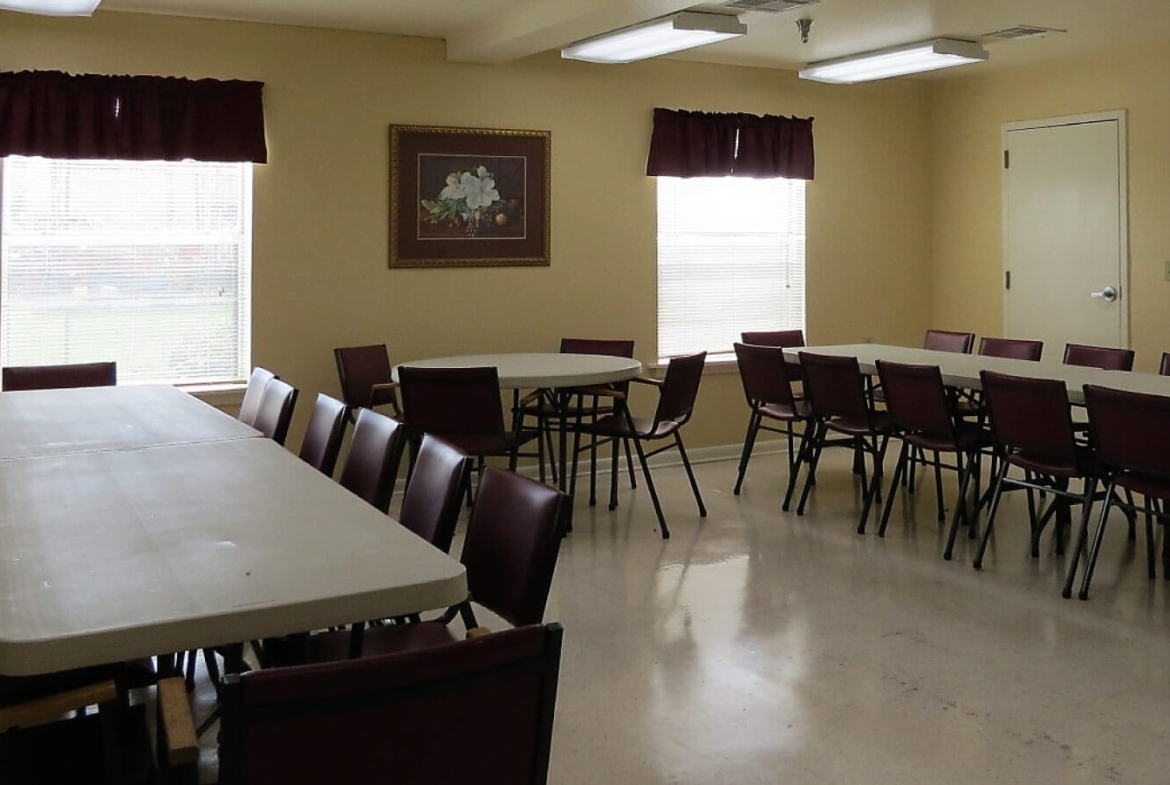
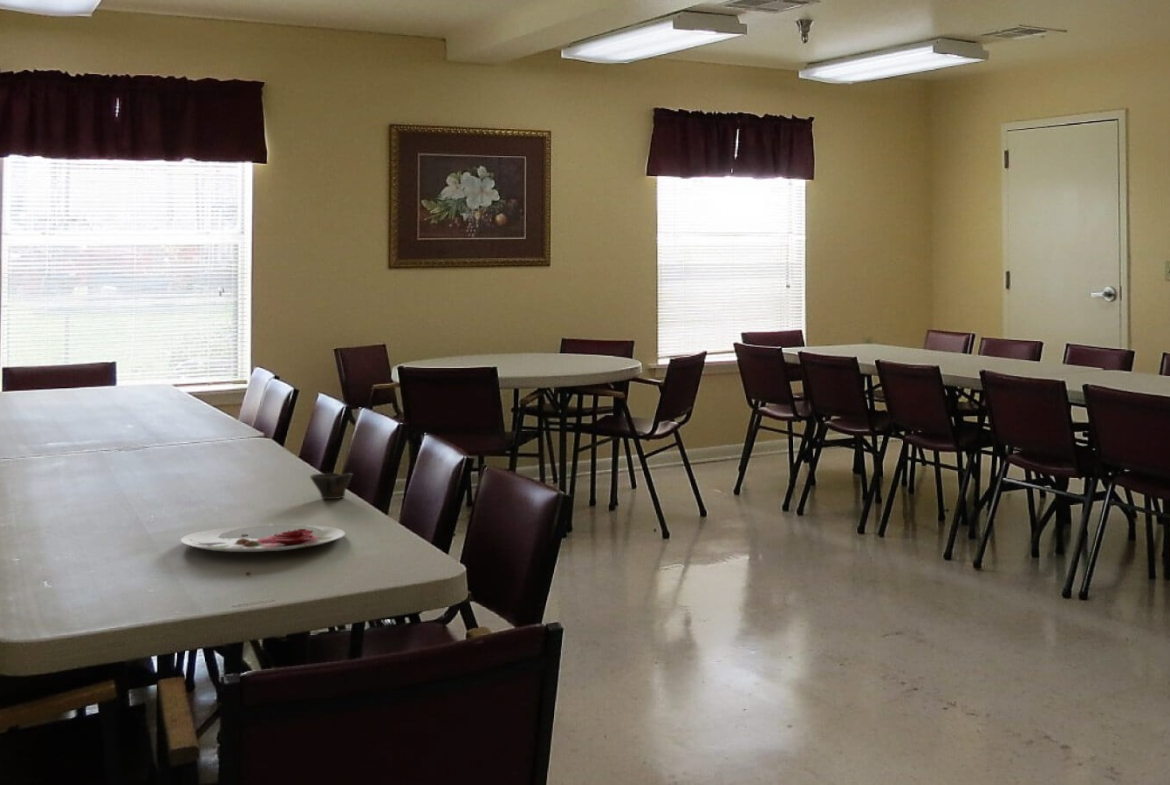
+ cup (331, 486)
+ plate (264, 537)
